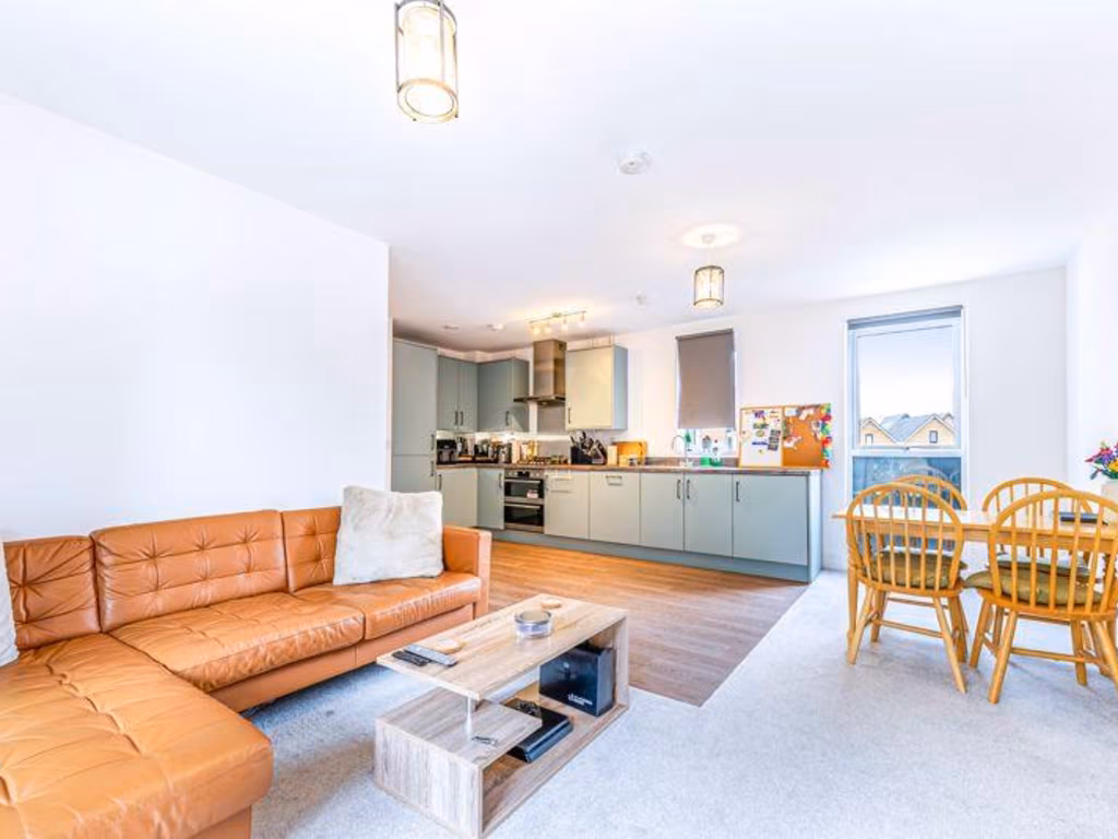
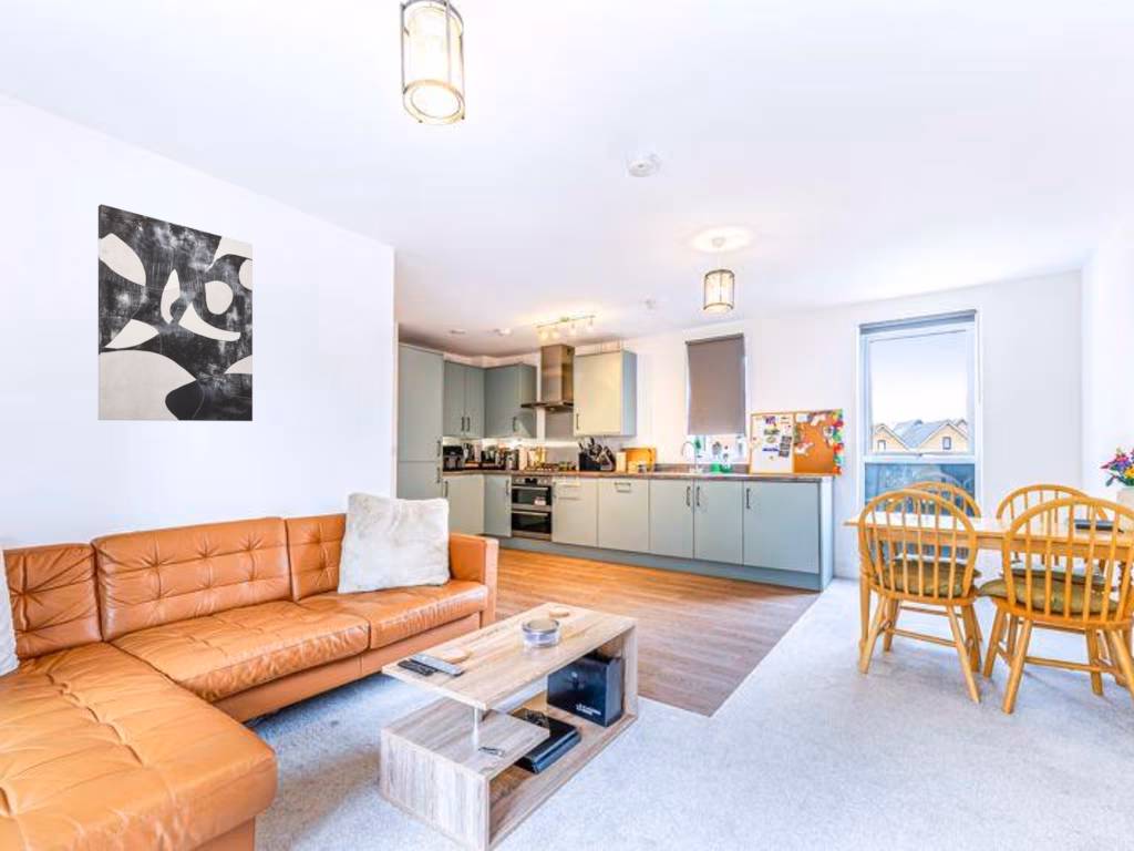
+ wall art (182, 324)
